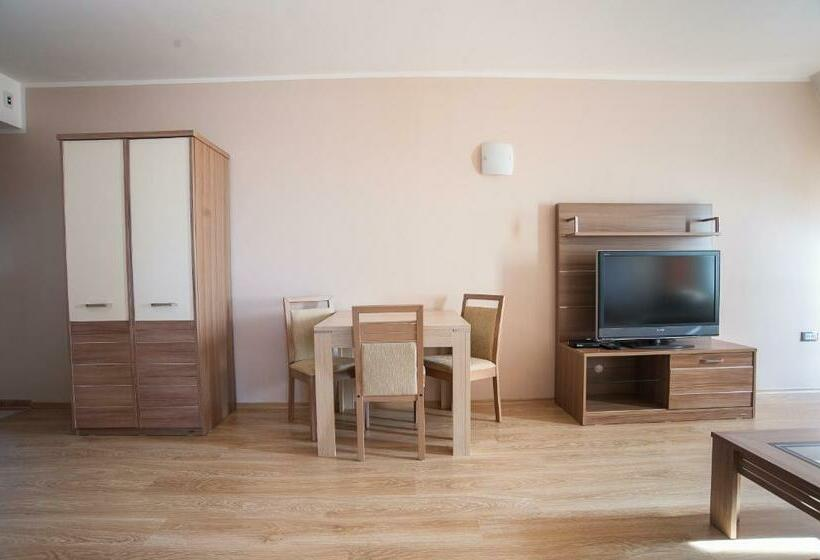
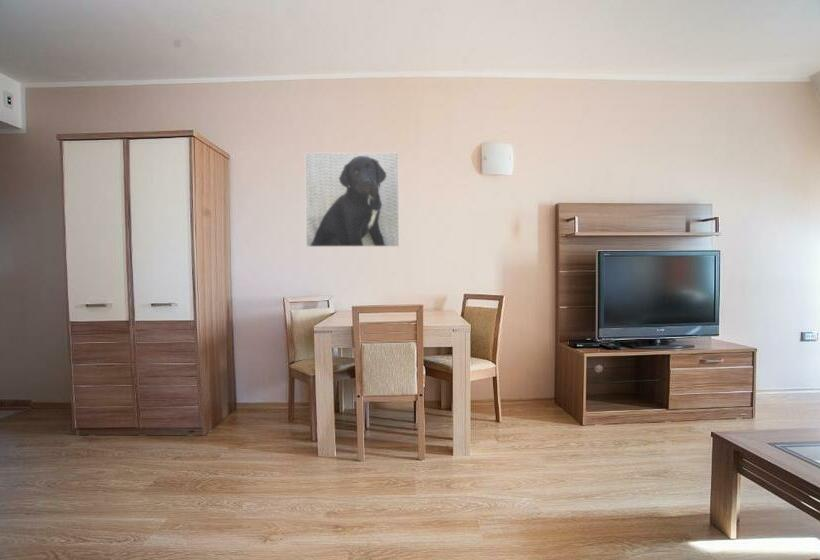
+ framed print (352, 200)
